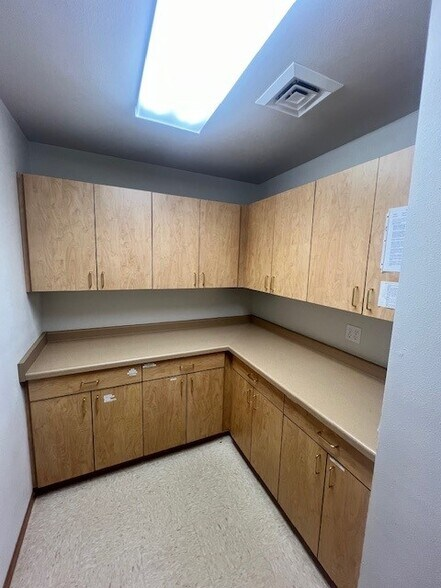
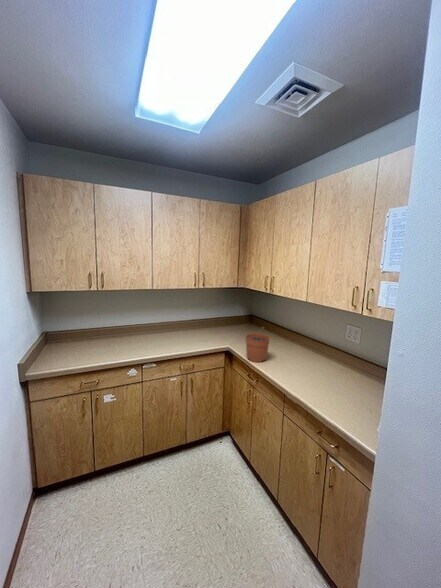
+ plant pot (257, 342)
